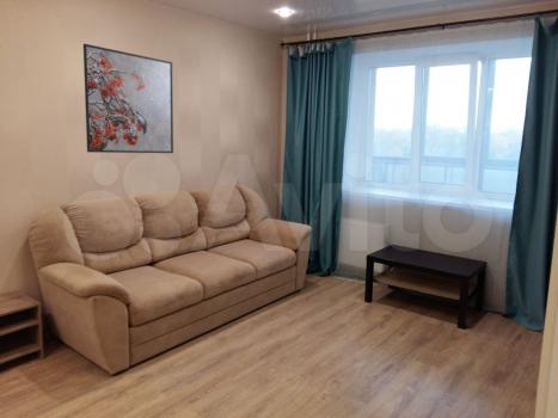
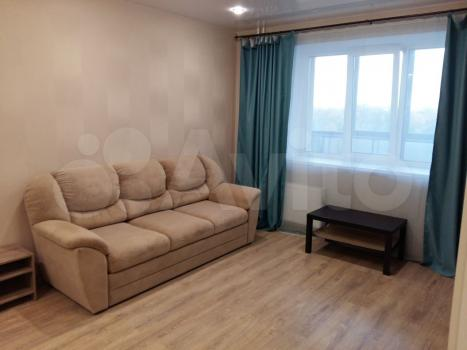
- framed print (133, 104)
